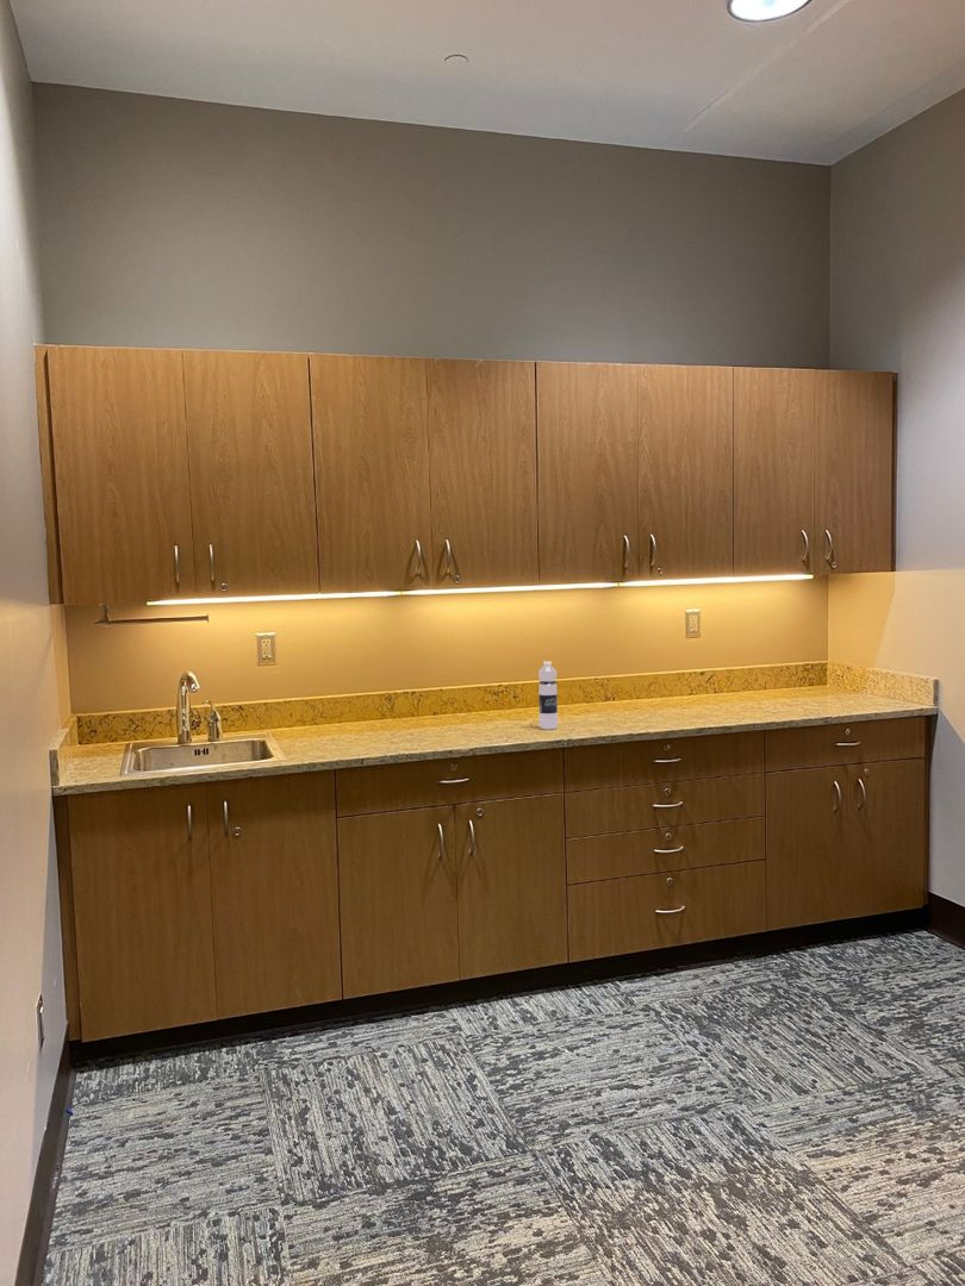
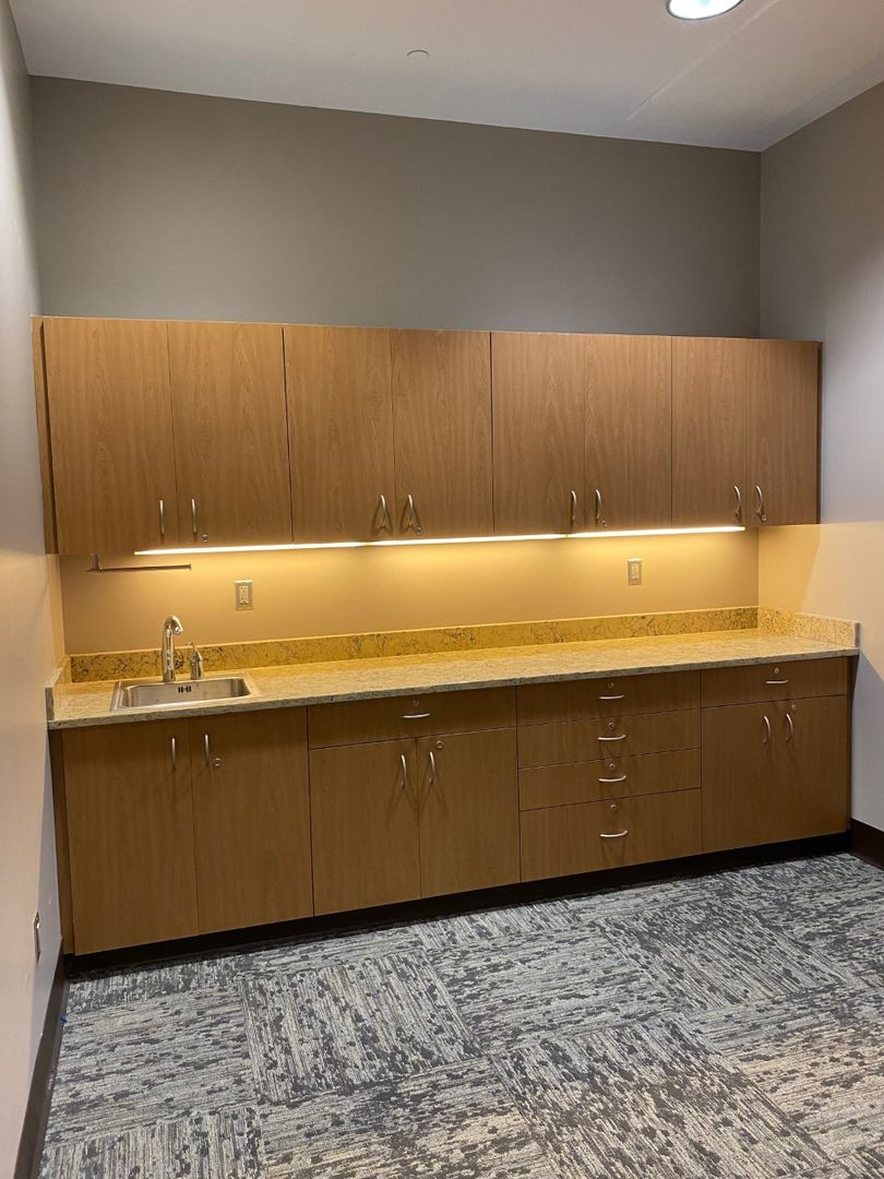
- water bottle (547, 694)
